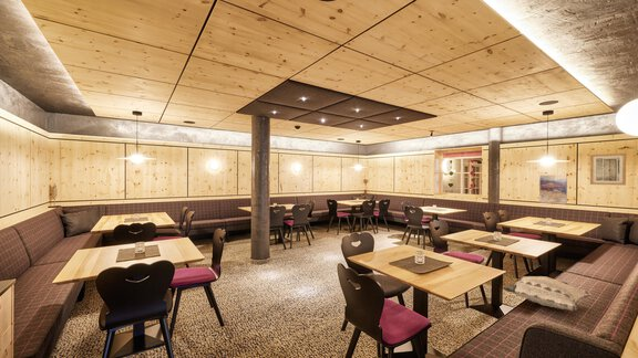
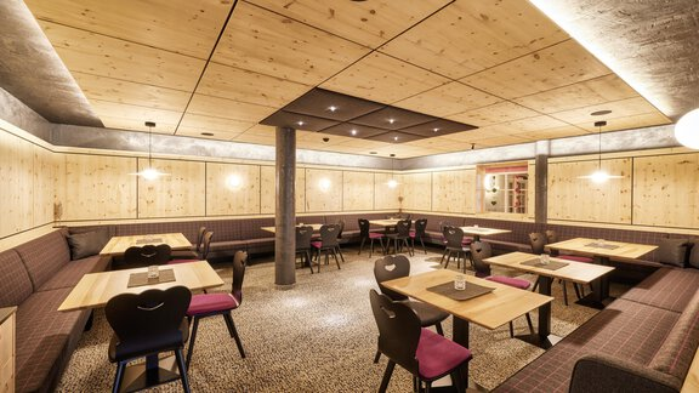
- wall art (553, 189)
- wall art (607, 169)
- decorative pillow (545, 291)
